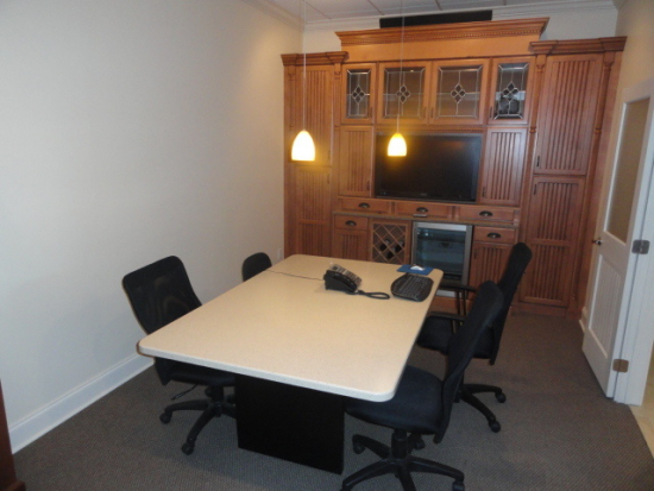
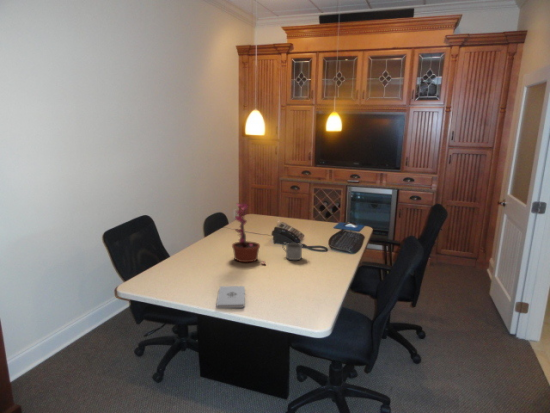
+ potted plant (245, 234)
+ mug (292, 251)
+ notepad (231, 296)
